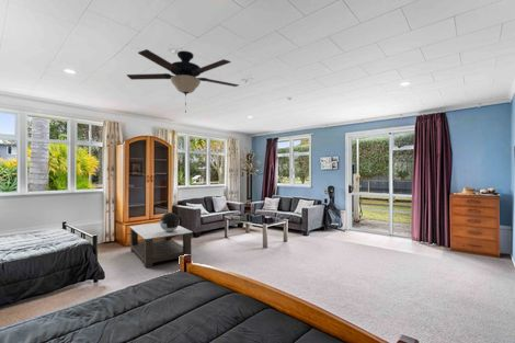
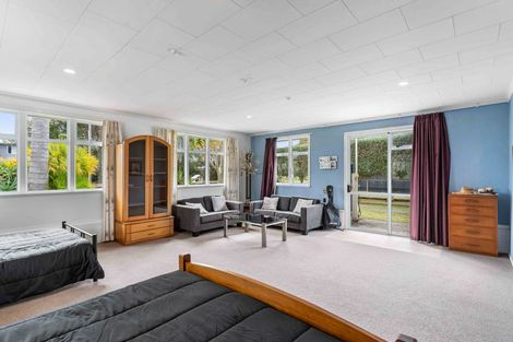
- coffee table (159, 241)
- decorative globe (169, 221)
- ceiling fan (185, 84)
